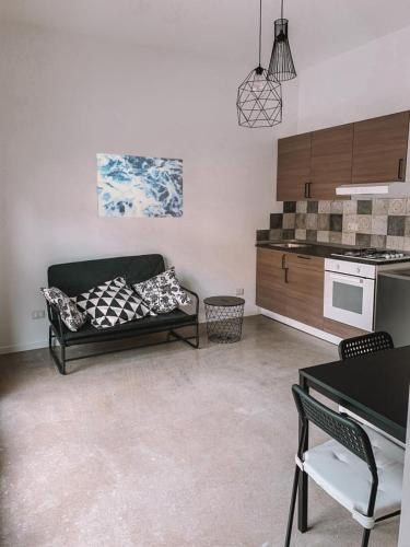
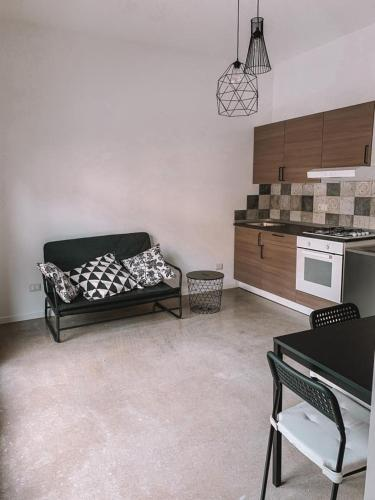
- wall art (141, 187)
